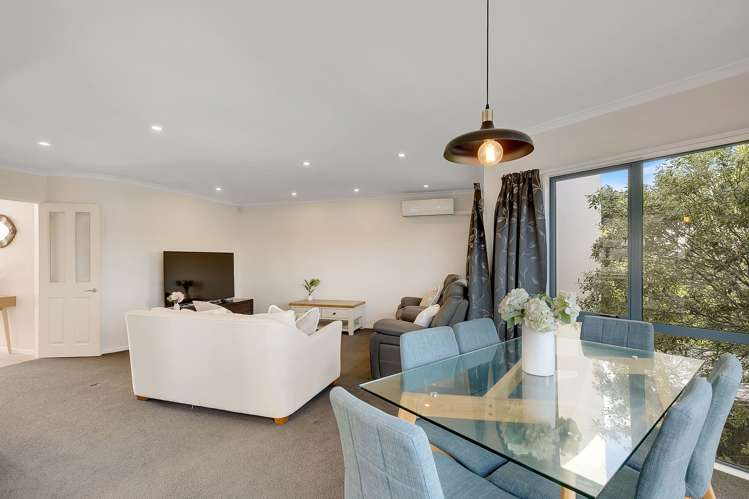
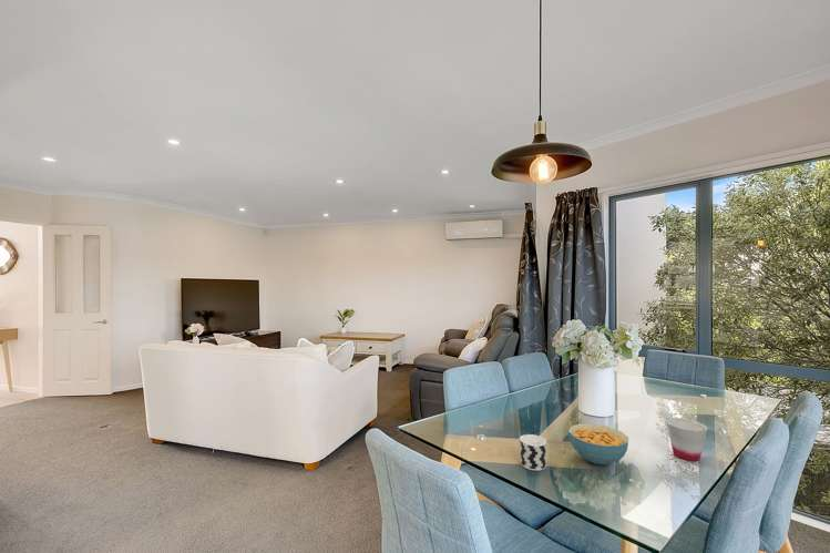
+ cup (686, 440)
+ cup (530, 450)
+ cereal bowl (597, 447)
